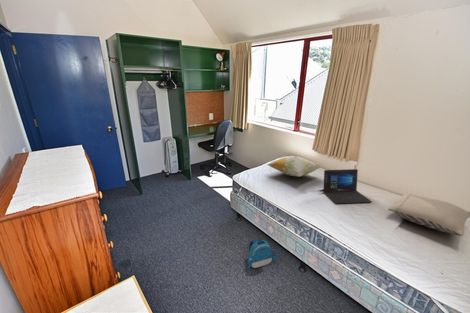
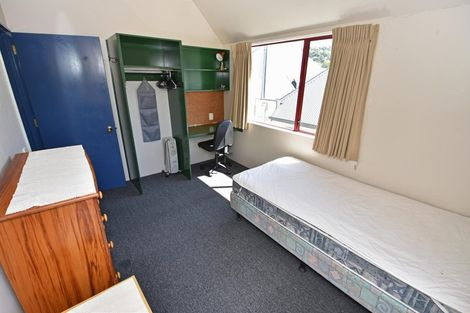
- pillow (428, 211)
- decorative pillow (294, 165)
- laptop (347, 185)
- backpack (260, 250)
